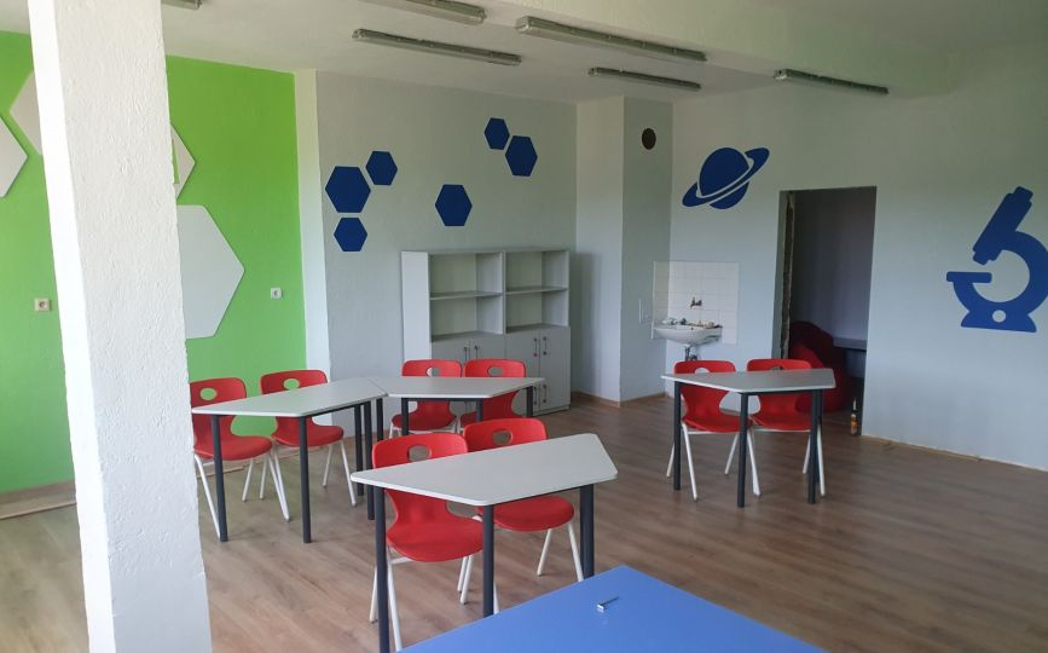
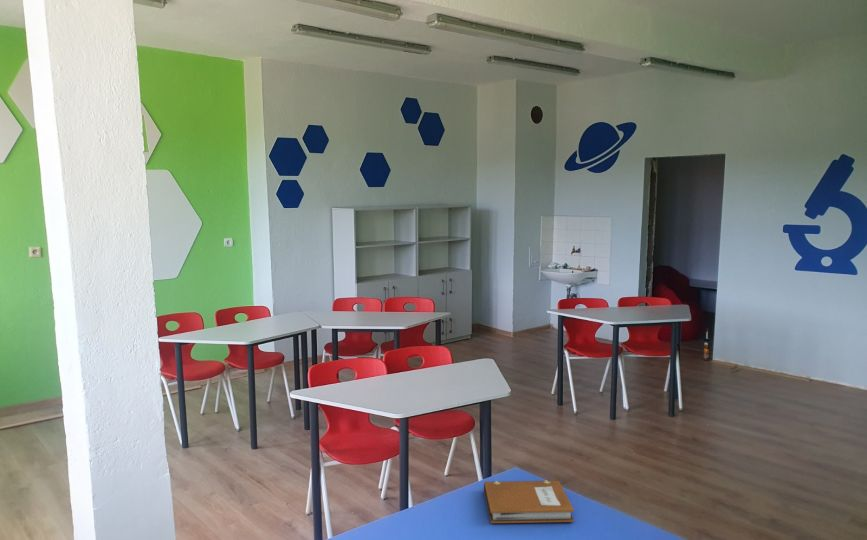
+ notebook (528, 499)
